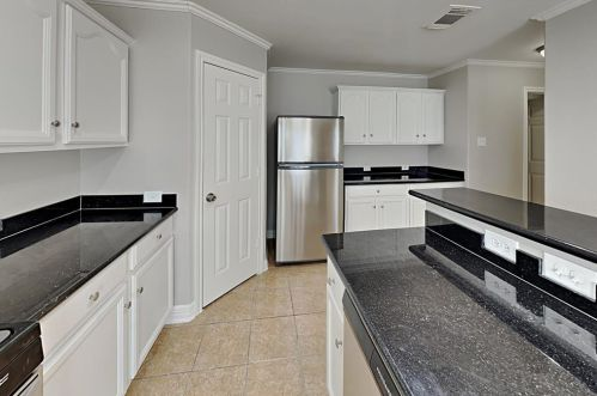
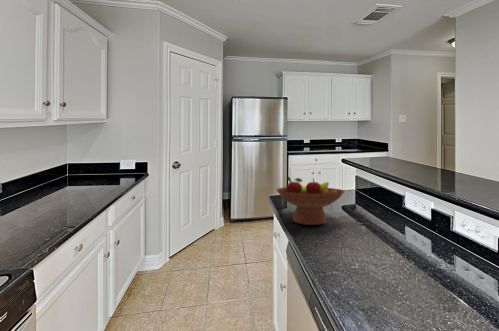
+ fruit bowl (309, 199)
